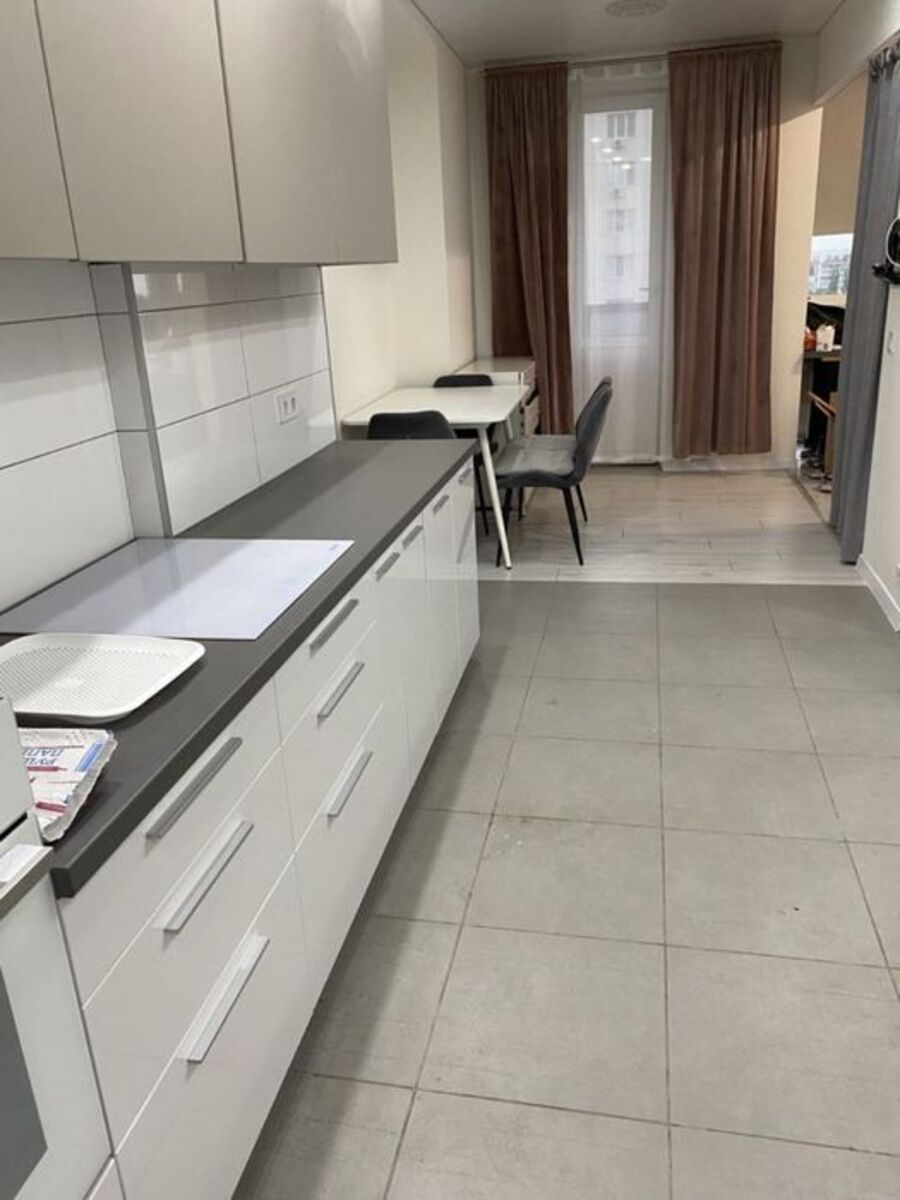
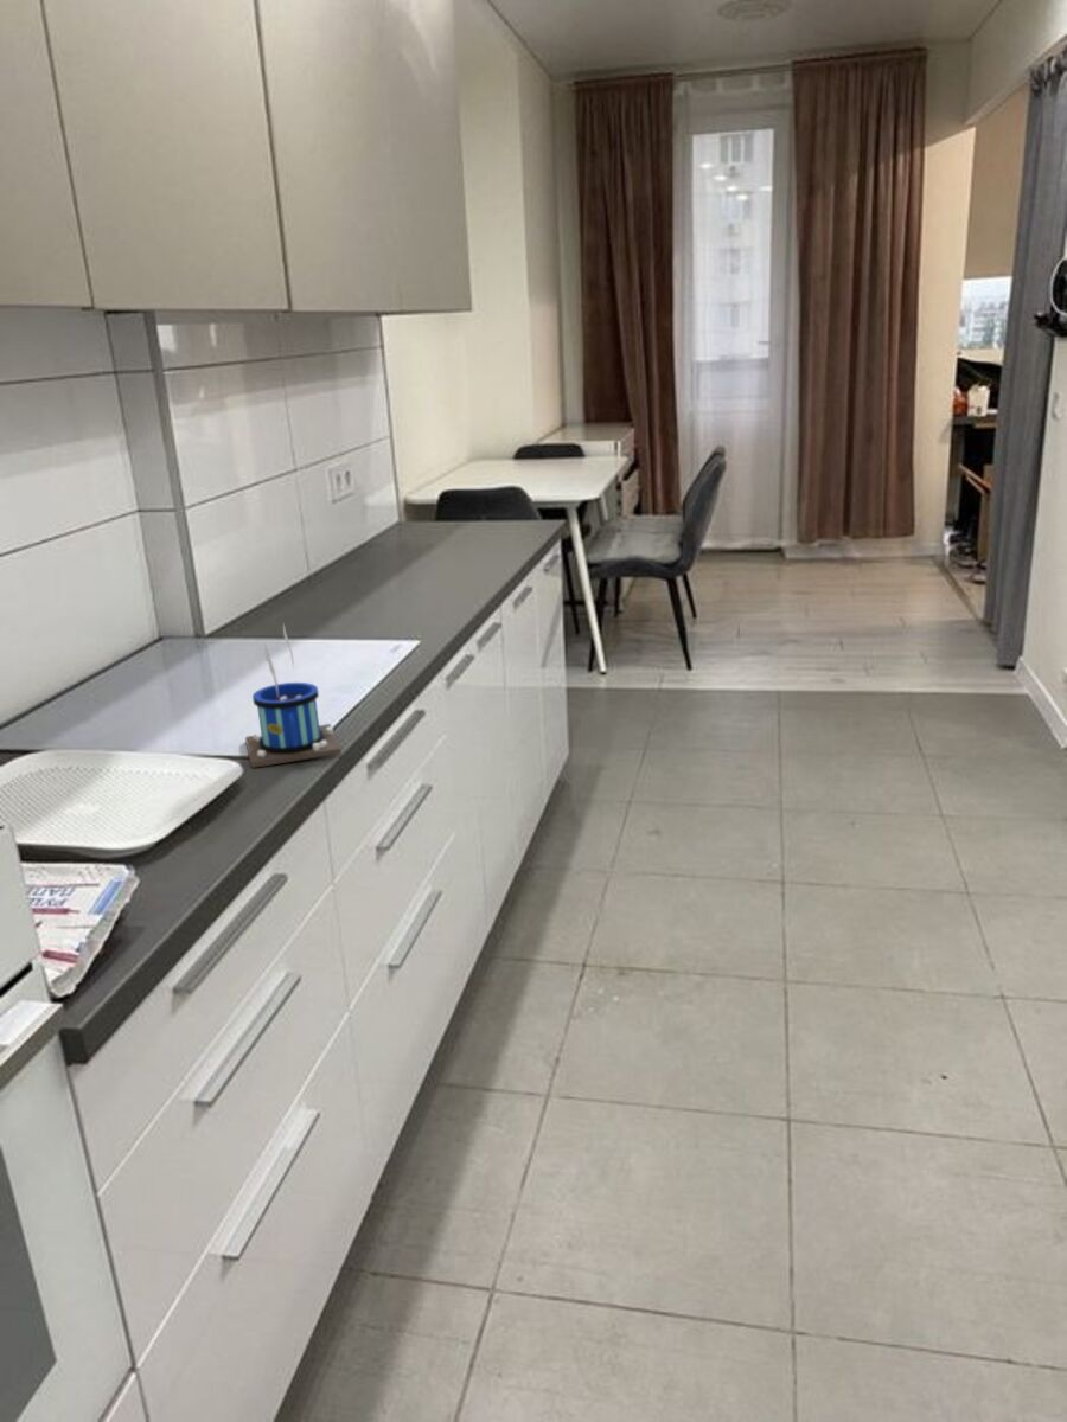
+ mug (285, 687)
